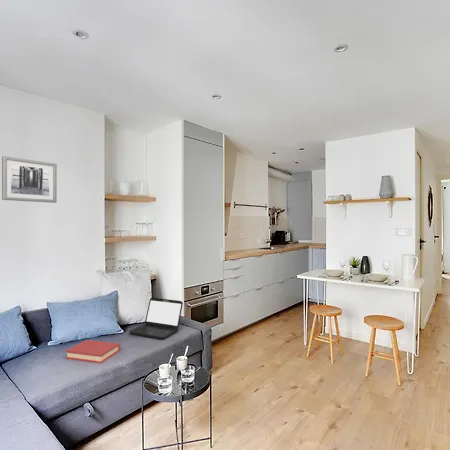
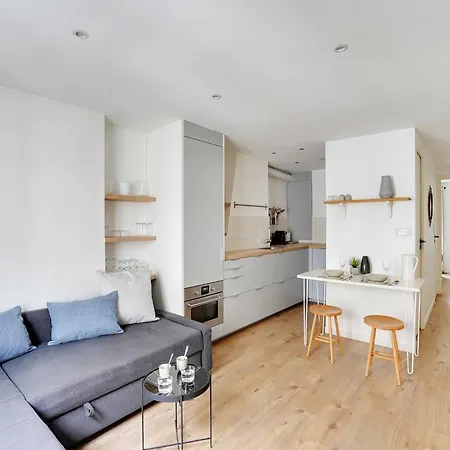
- wall art (30, 180)
- laptop (156, 317)
- hardback book (93, 350)
